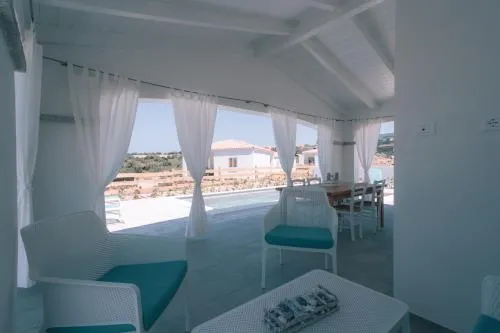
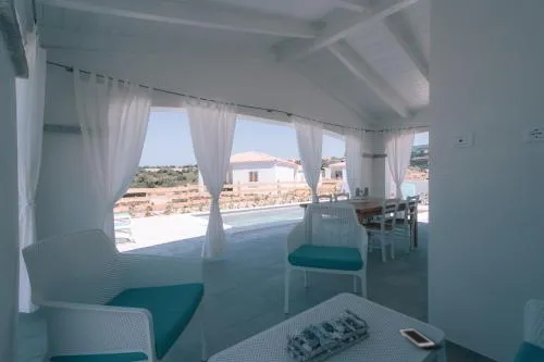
+ cell phone (416, 337)
